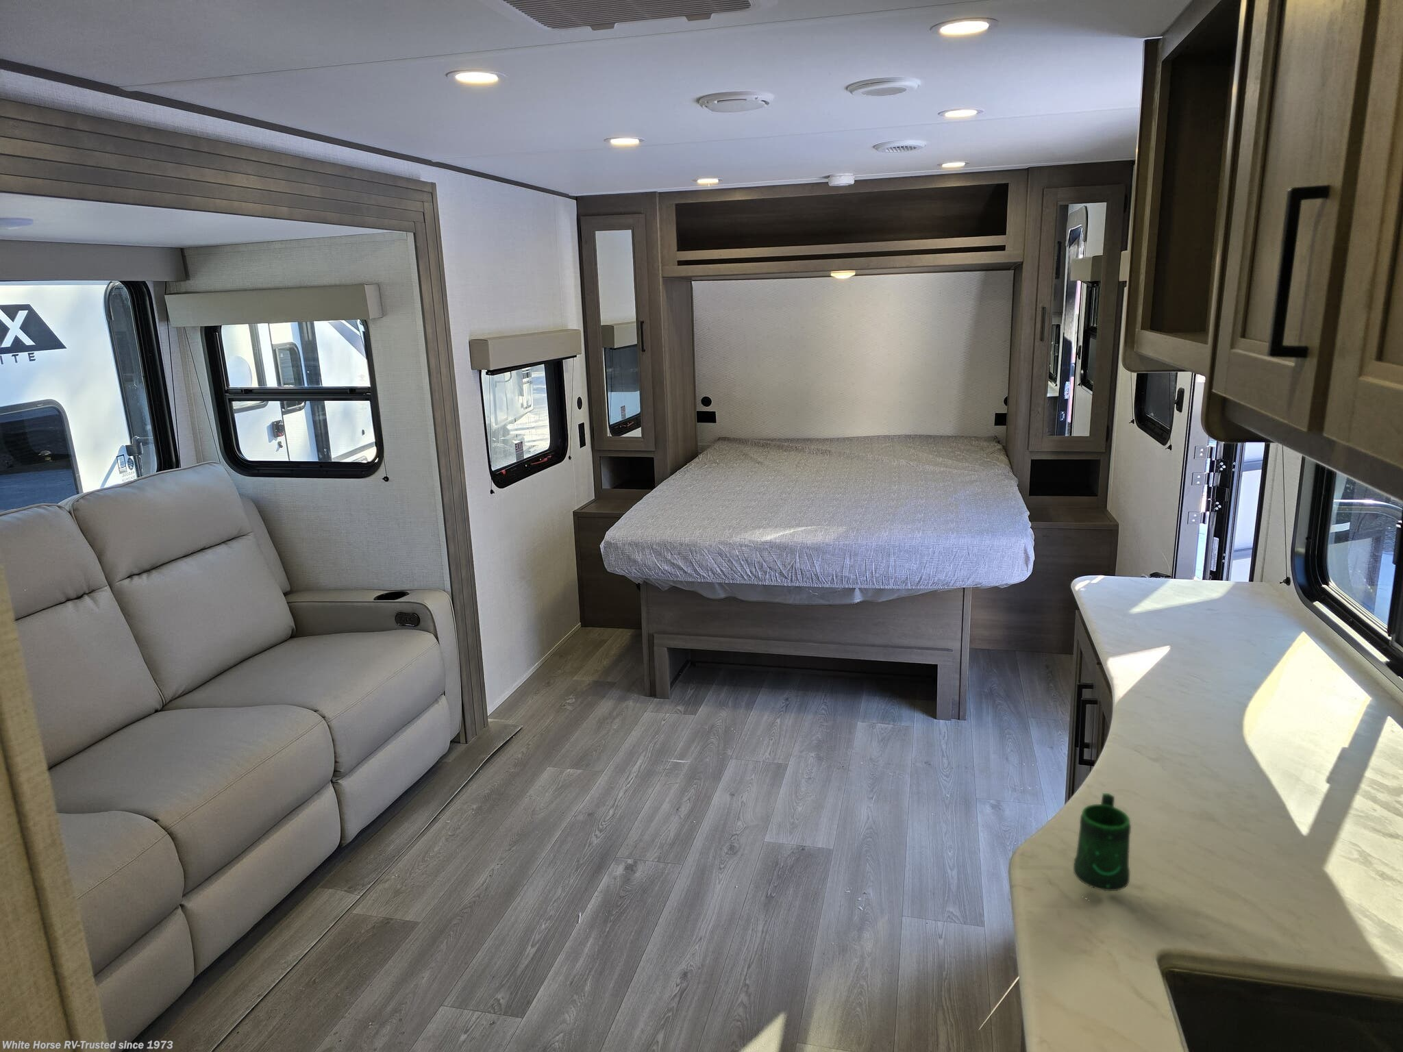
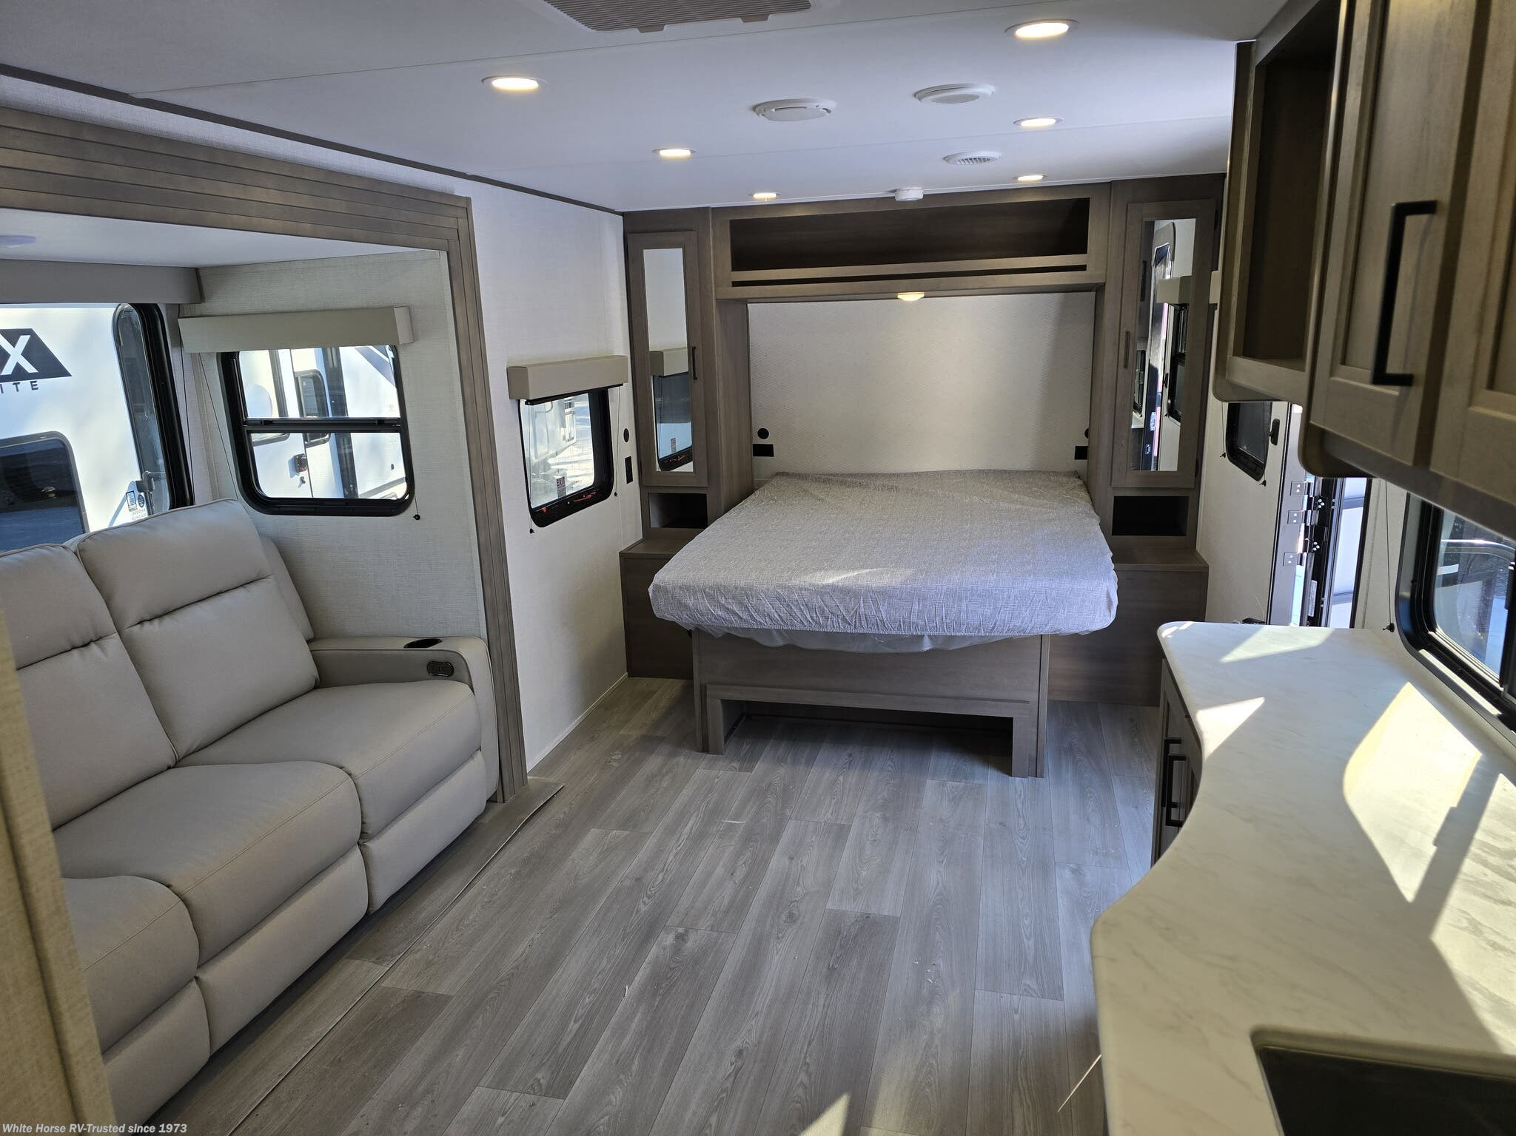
- mug (1105, 845)
